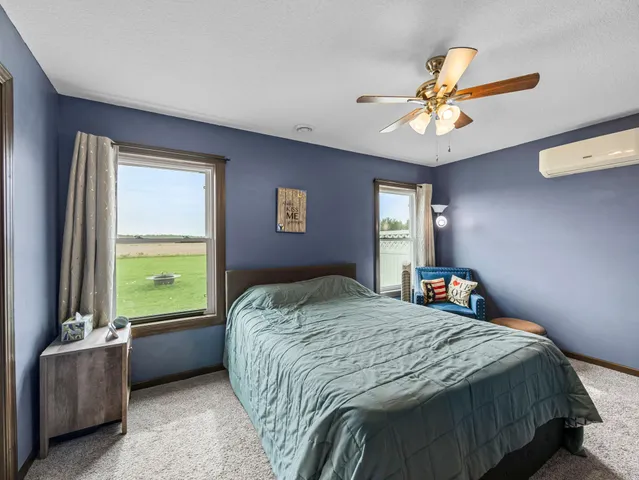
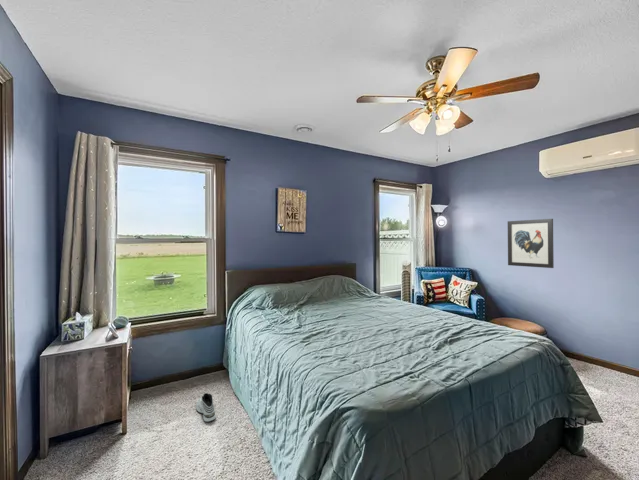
+ sneaker (206, 401)
+ wall art (529, 243)
